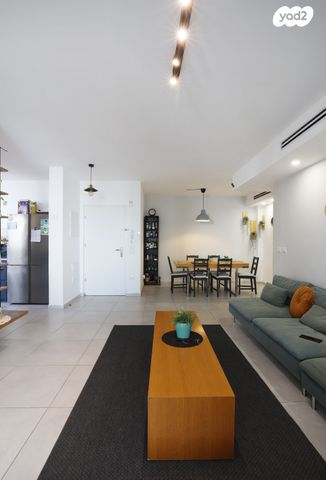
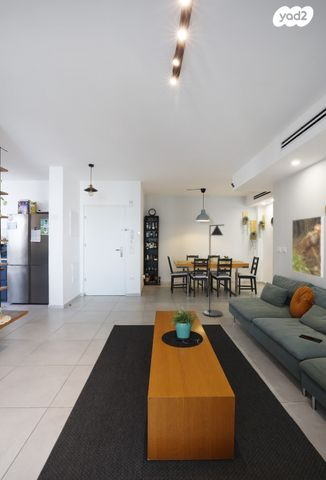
+ floor lamp (209, 269)
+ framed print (306, 246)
